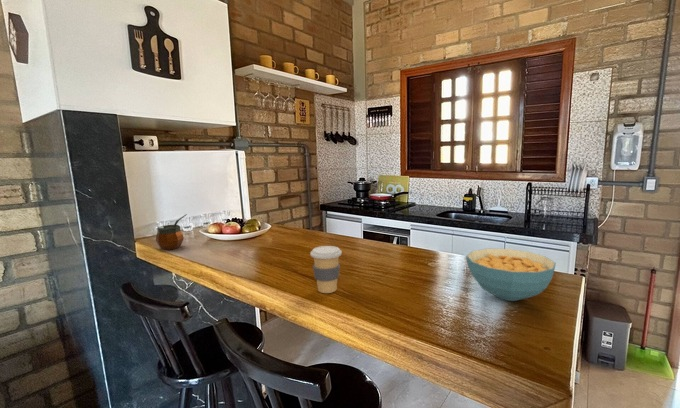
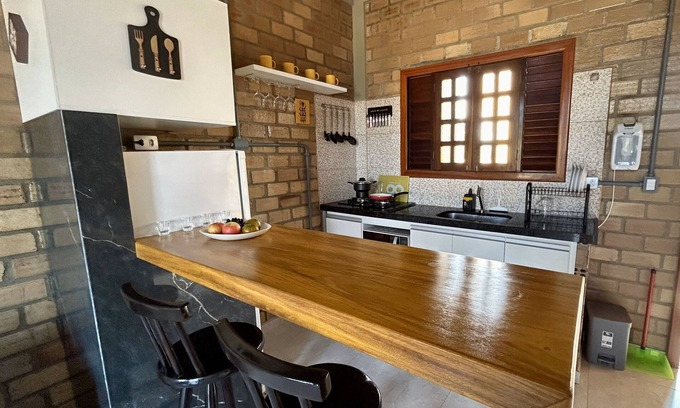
- coffee cup (326, 269)
- gourd (172, 231)
- cereal bowl (508, 277)
